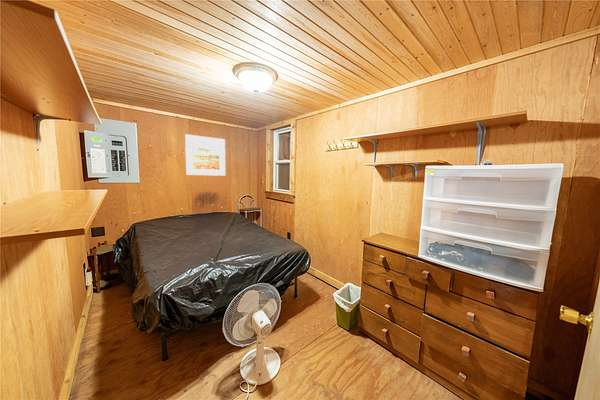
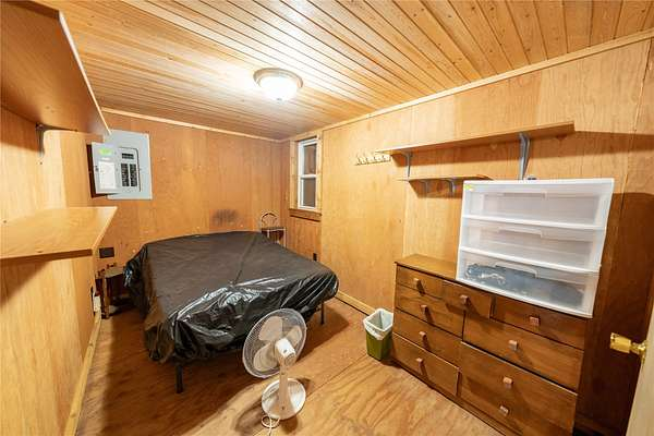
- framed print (206, 156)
